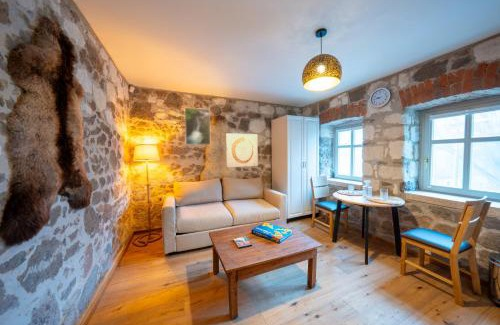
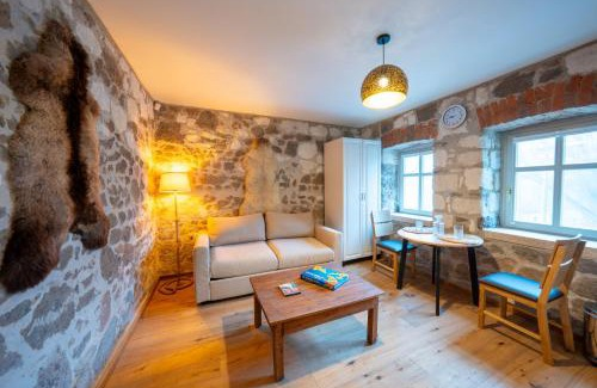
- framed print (197, 126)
- wall art (242, 150)
